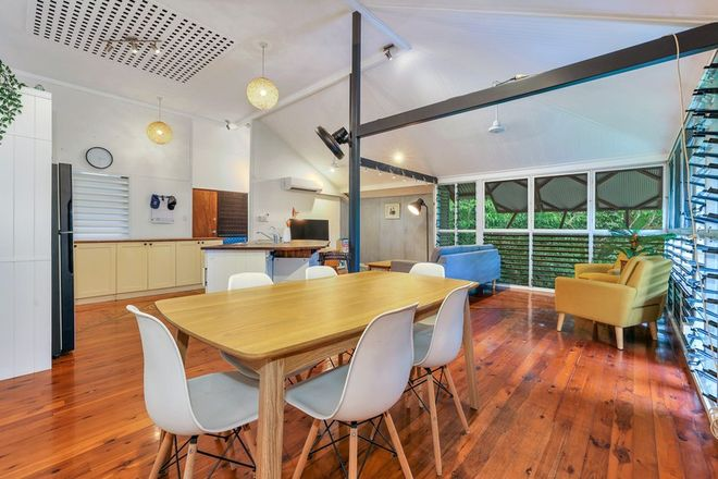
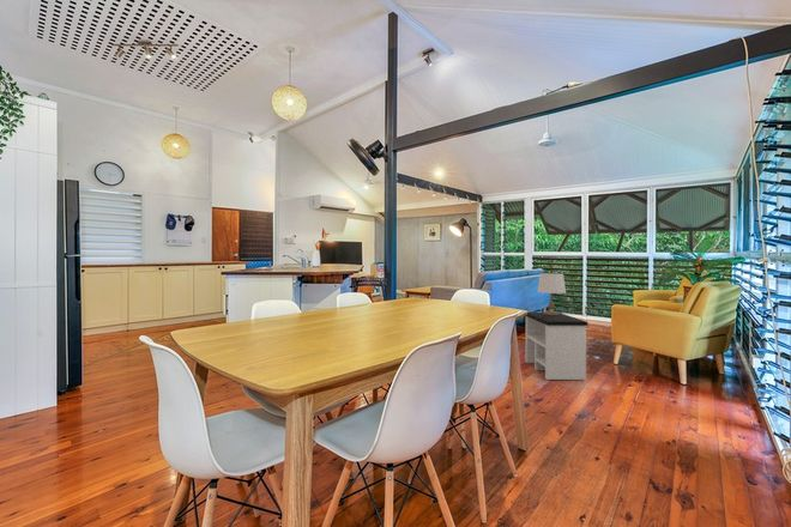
+ side table (553, 343)
+ table lamp (551, 293)
